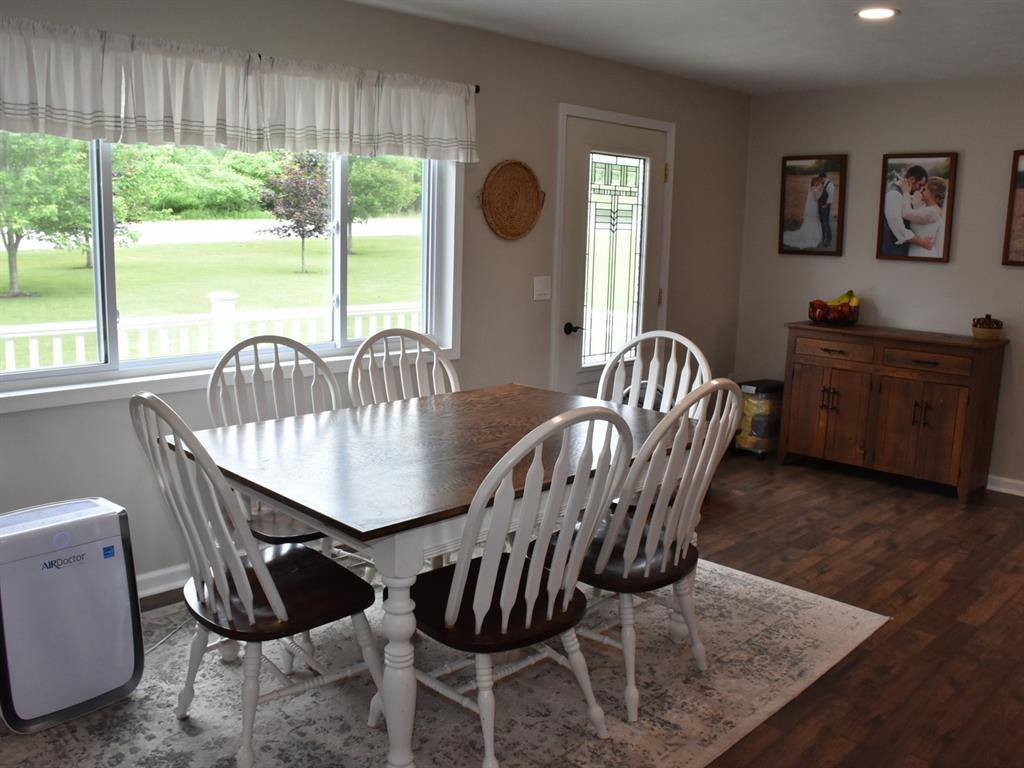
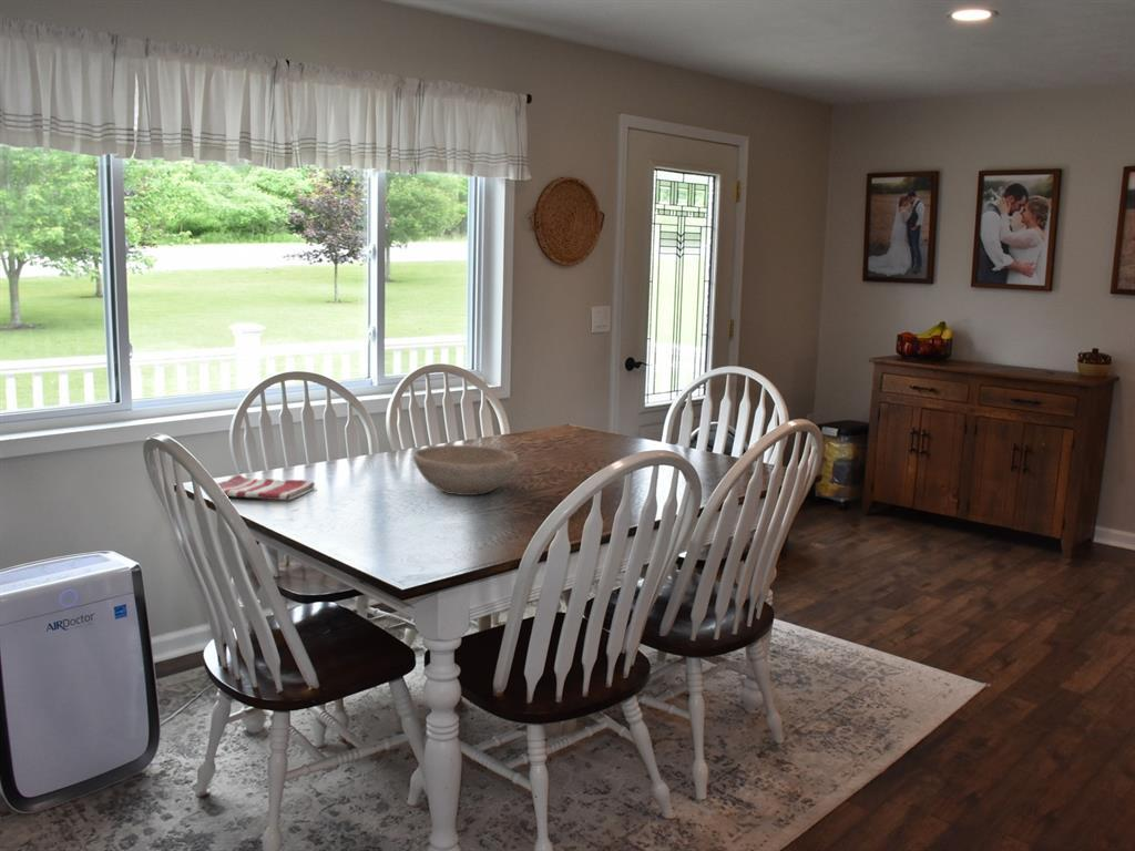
+ dish towel (260, 488)
+ bowl (466, 471)
